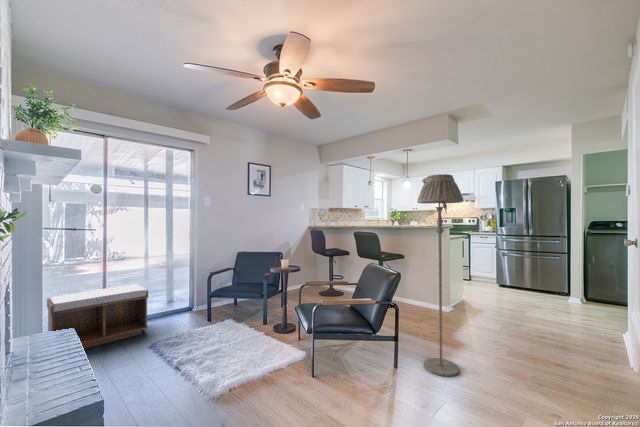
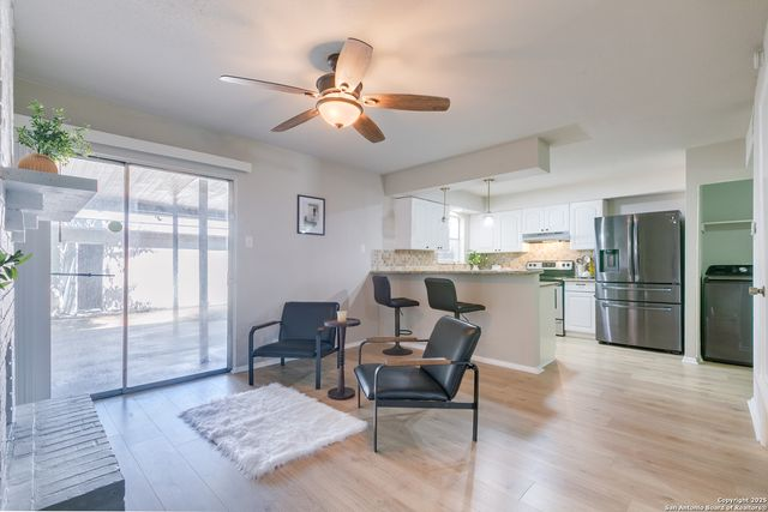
- bench (100, 315)
- floor lamp (440, 271)
